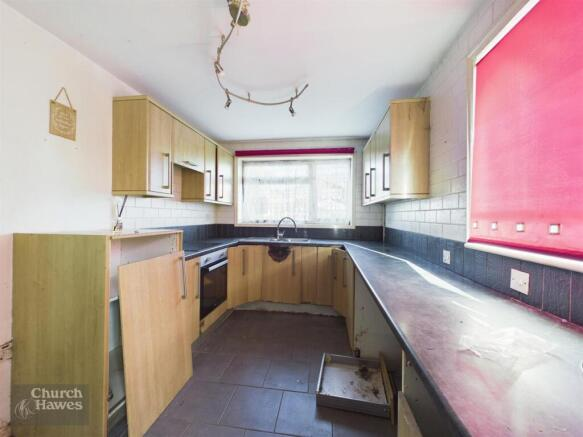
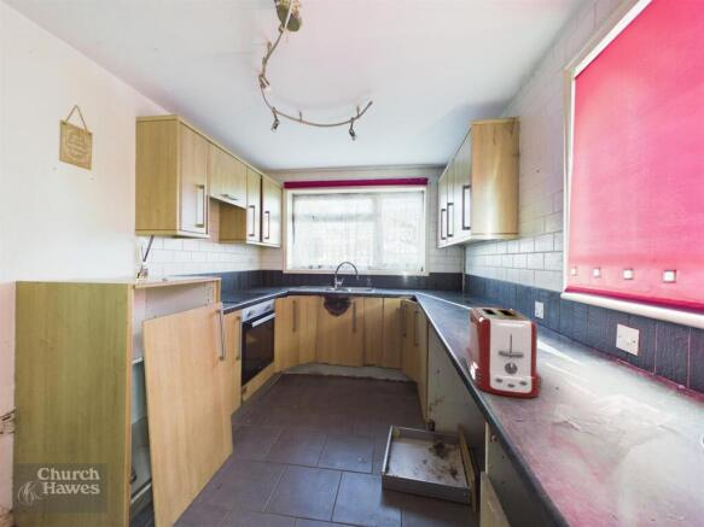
+ toaster (499, 344)
